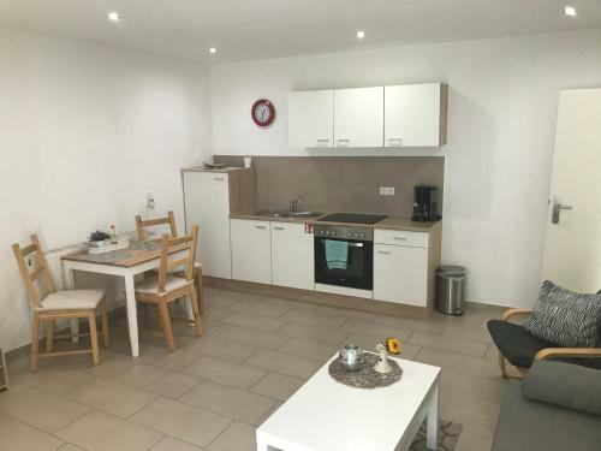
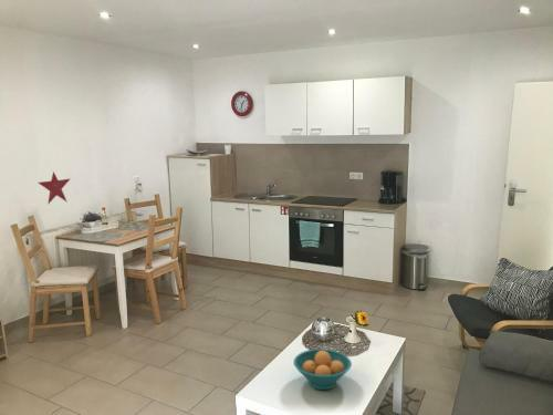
+ fruit bowl (322, 367)
+ decorative star (55, 187)
